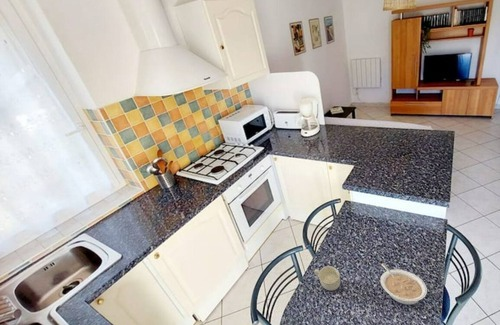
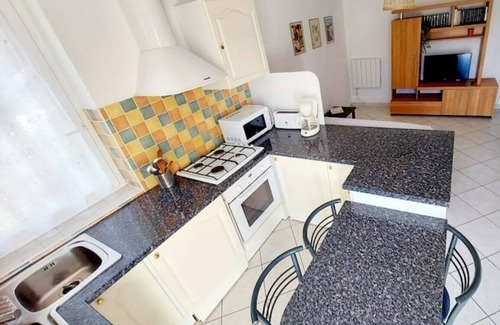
- legume (401, 287)
- cup (327, 278)
